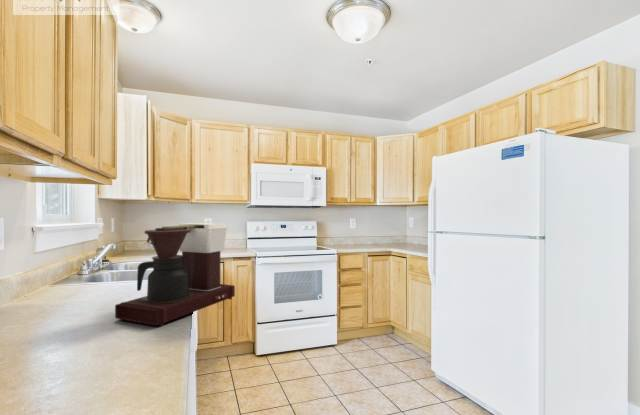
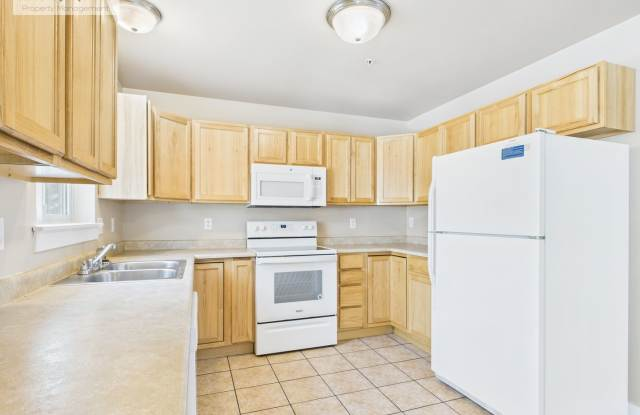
- coffee maker (181, 266)
